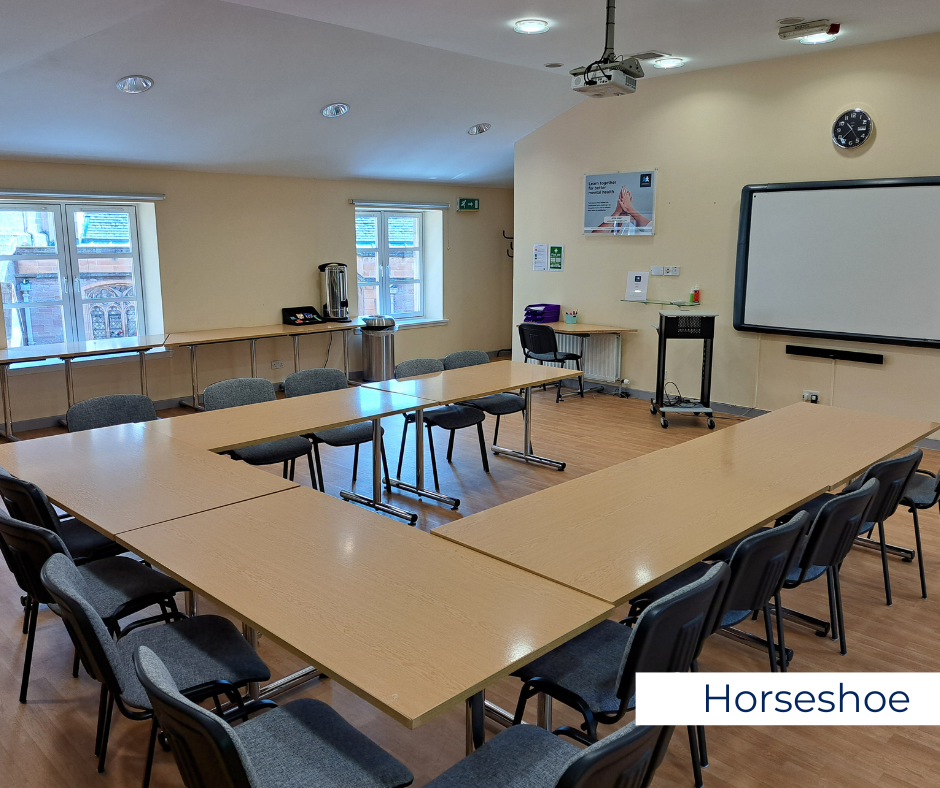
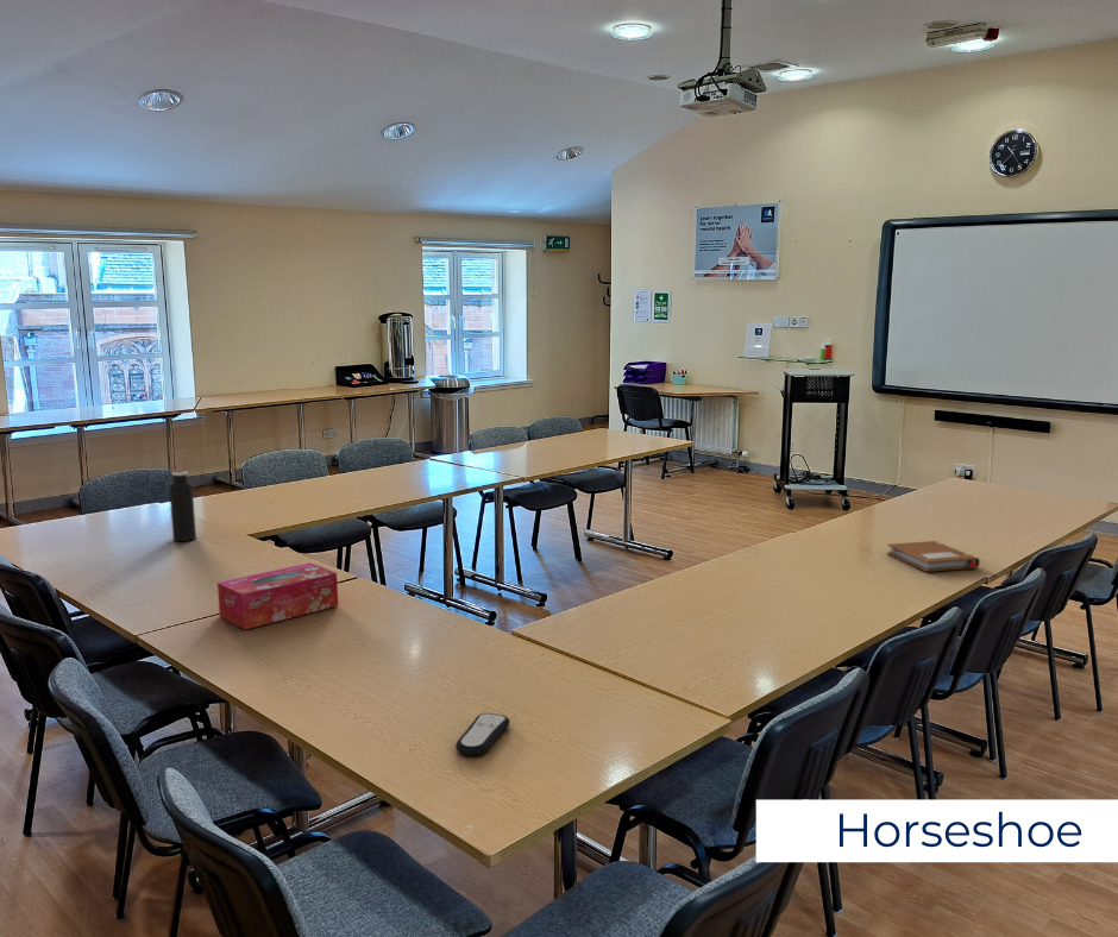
+ water bottle (182, 504)
+ notebook (932, 555)
+ remote control (482, 732)
+ tissue box (278, 593)
